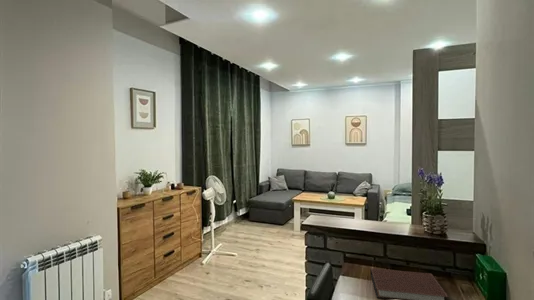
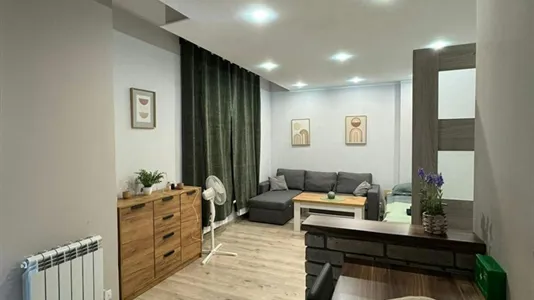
- notebook (405, 284)
